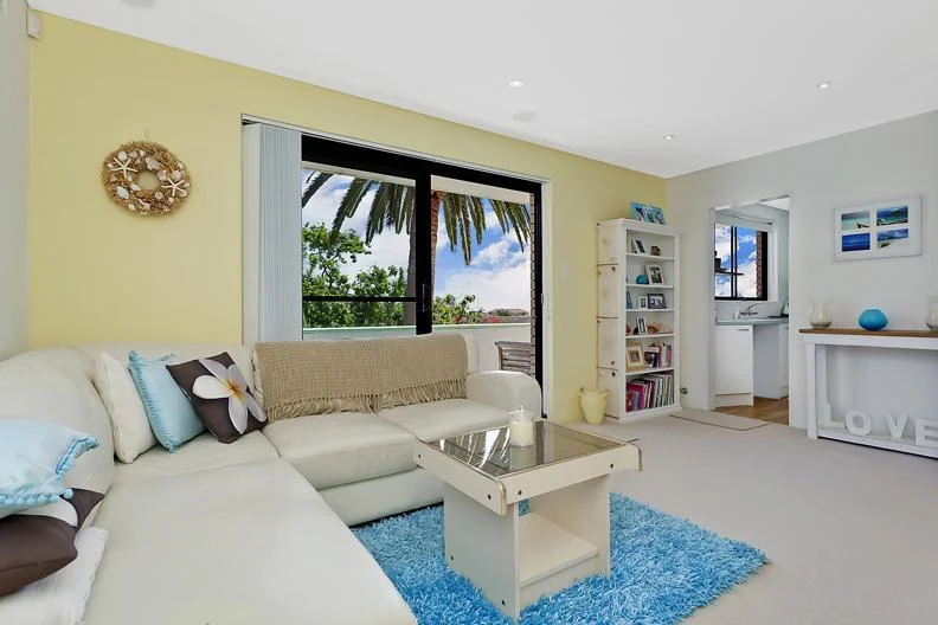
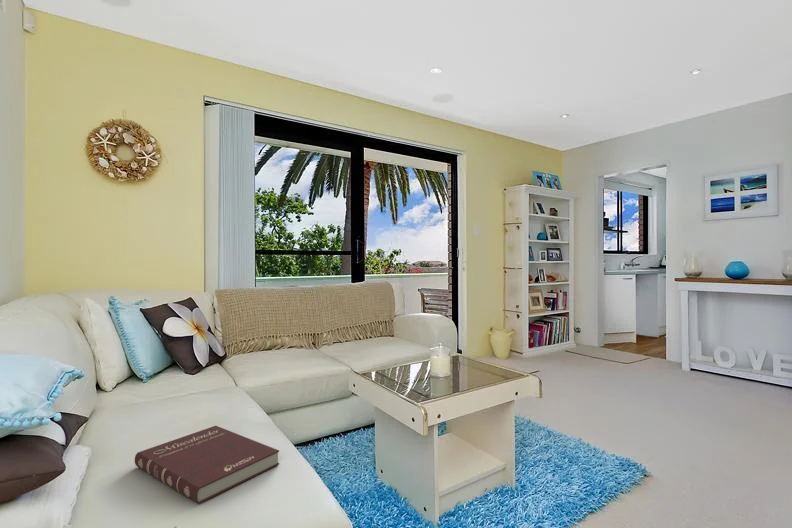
+ book (207, 458)
